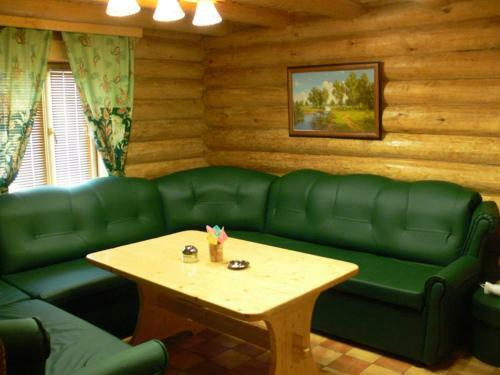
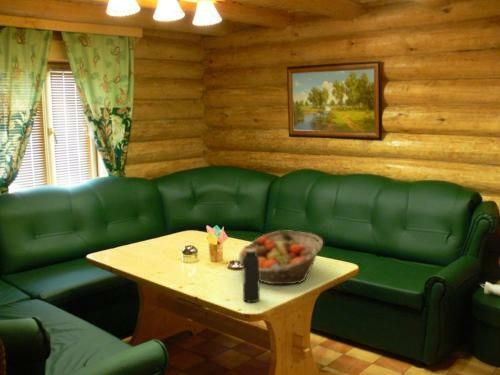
+ water bottle (250, 273)
+ fruit basket (280, 256)
